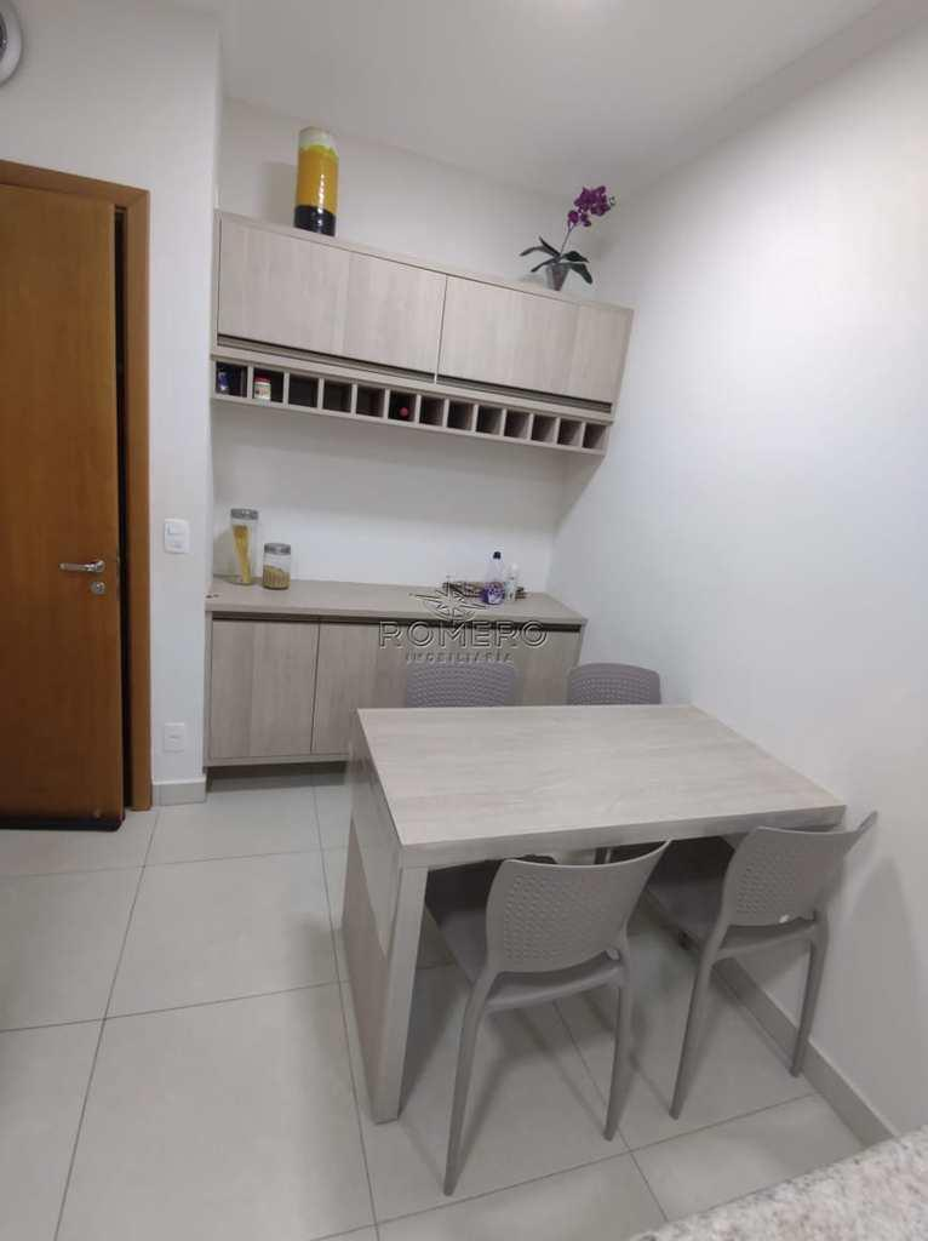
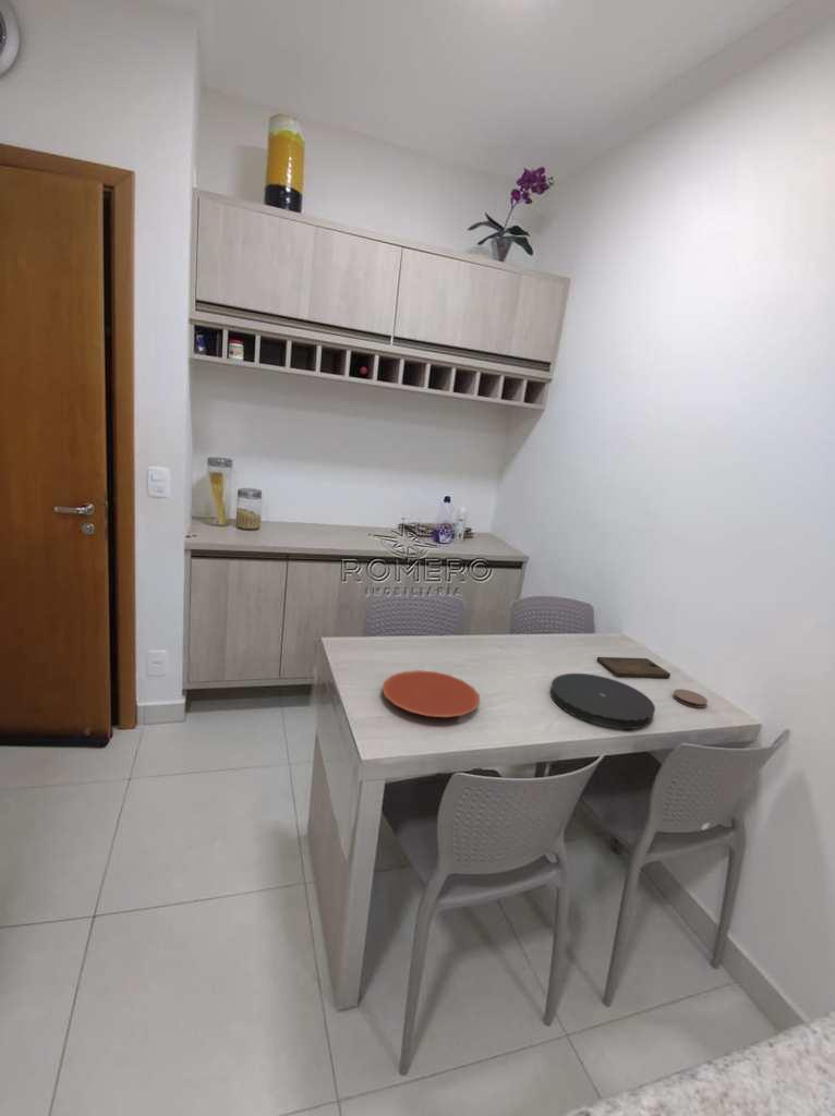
+ plate (601, 699)
+ cutting board (632, 667)
+ plate (431, 695)
+ coaster (689, 698)
